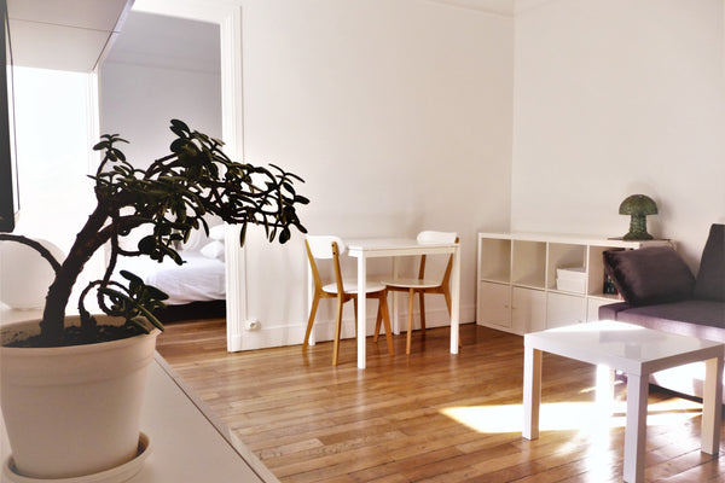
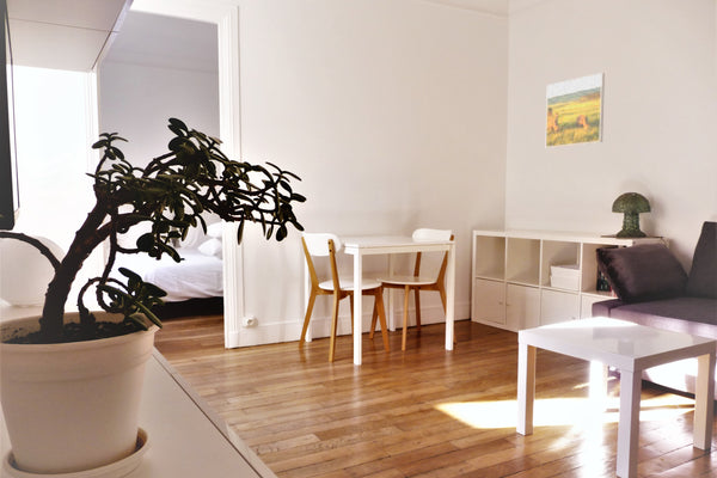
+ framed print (572, 112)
